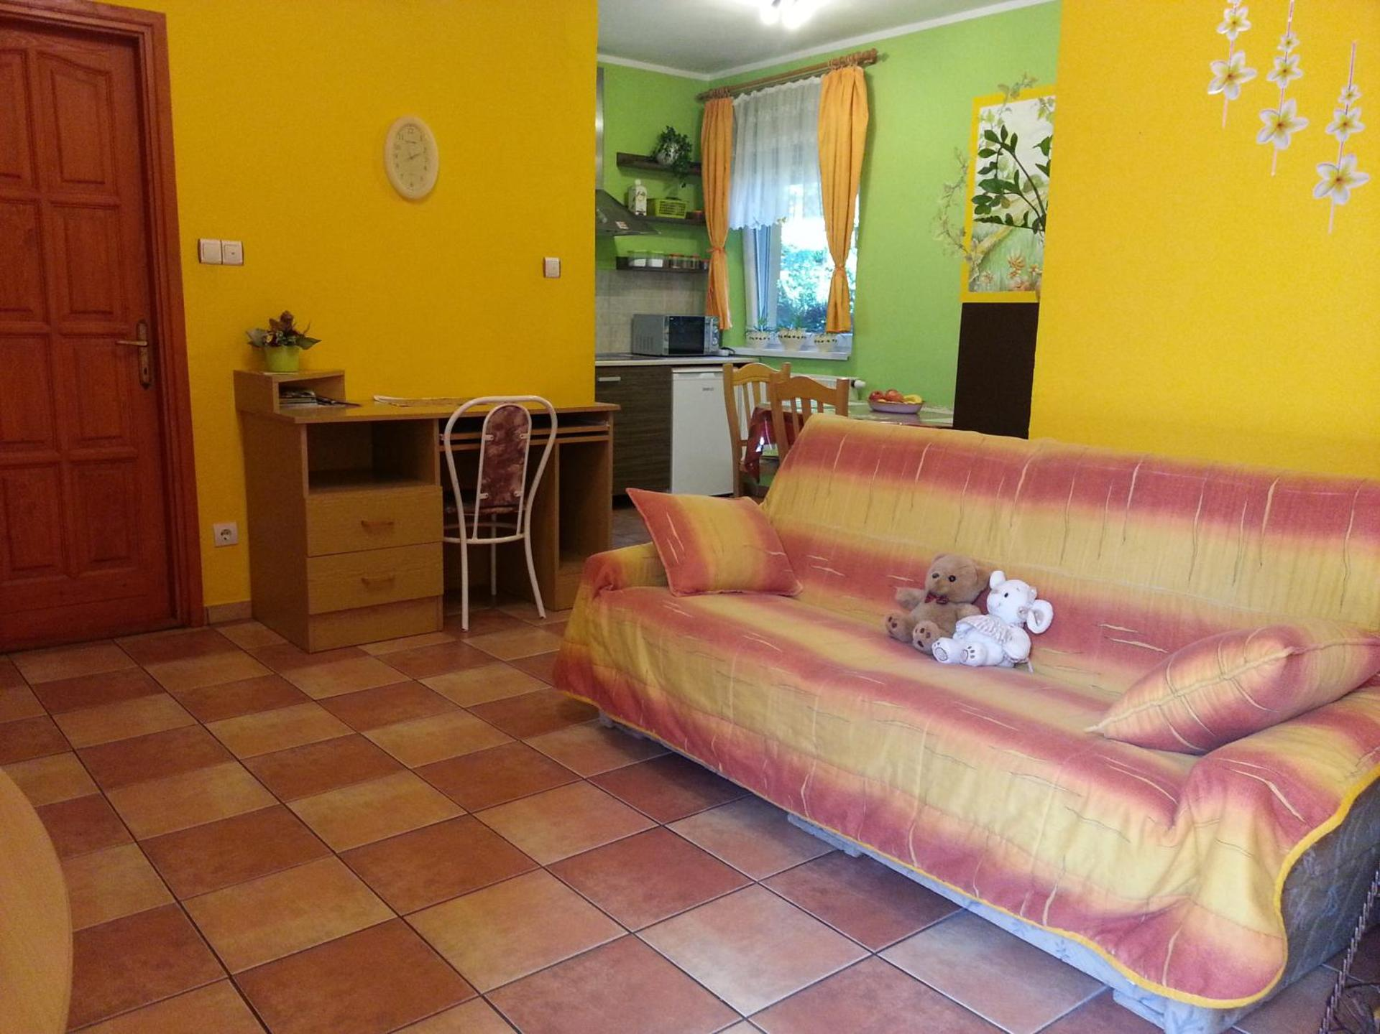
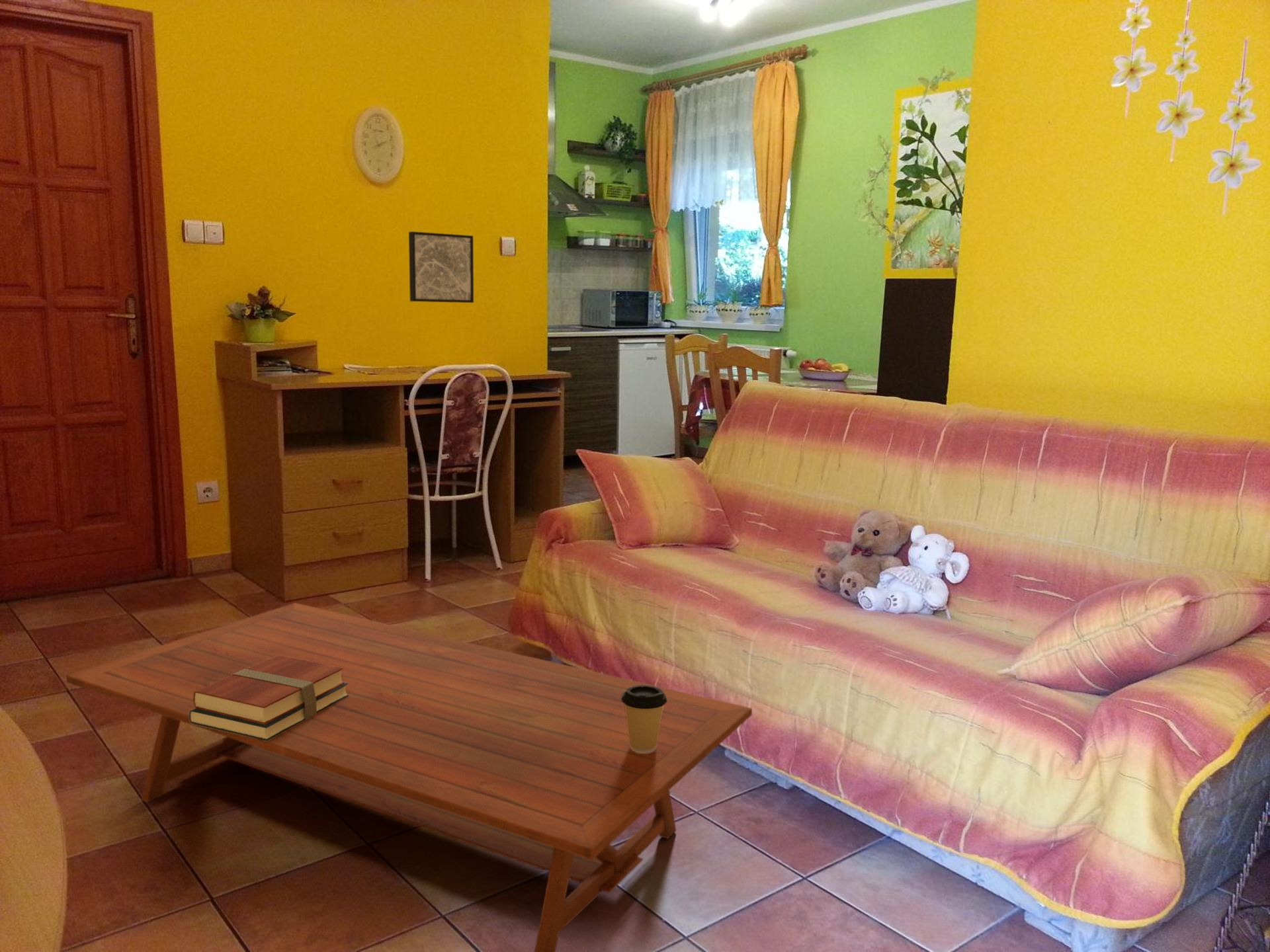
+ coffee table (402, 754)
+ books (271, 693)
+ coffee cup (644, 717)
+ wall art (442, 268)
